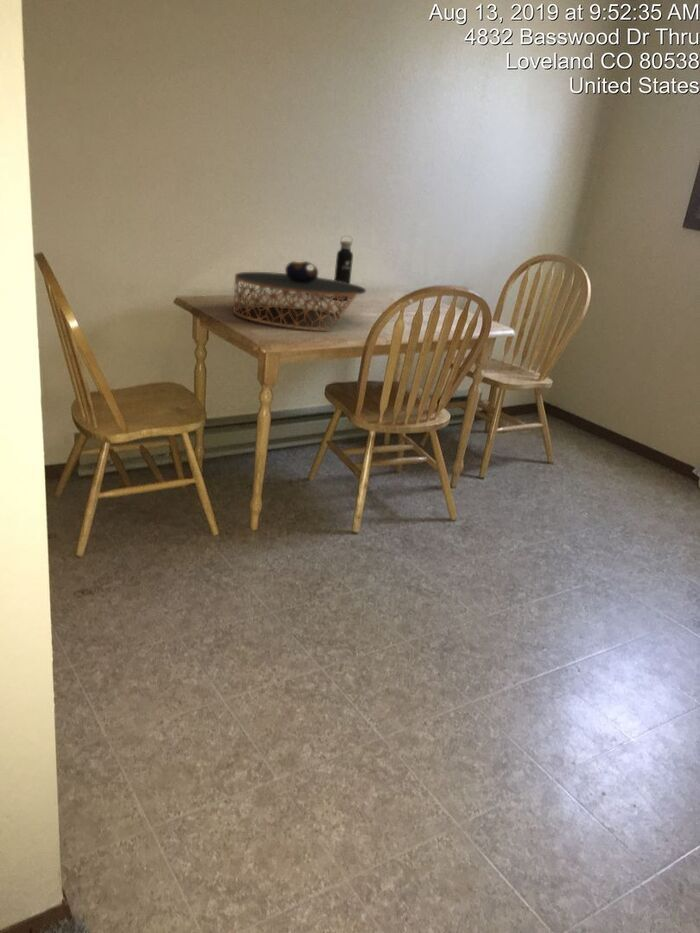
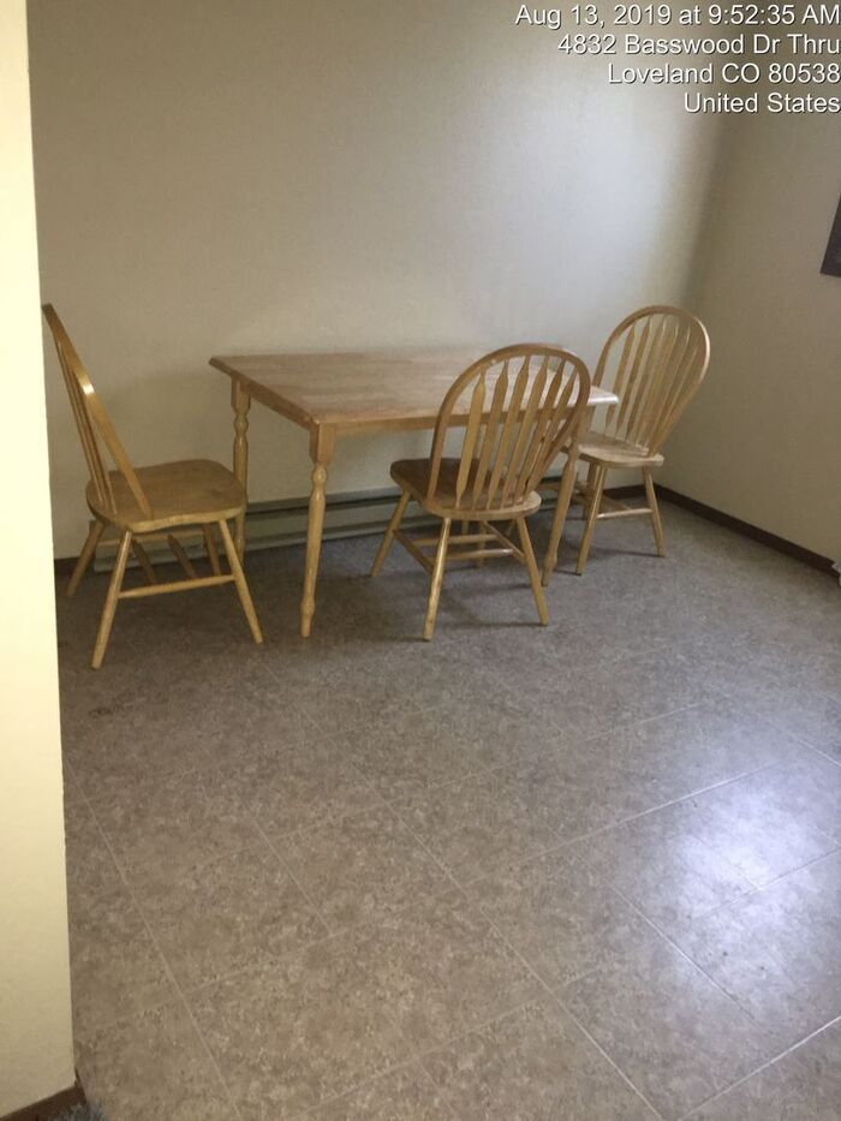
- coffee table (299, 290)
- water bottle (343, 267)
